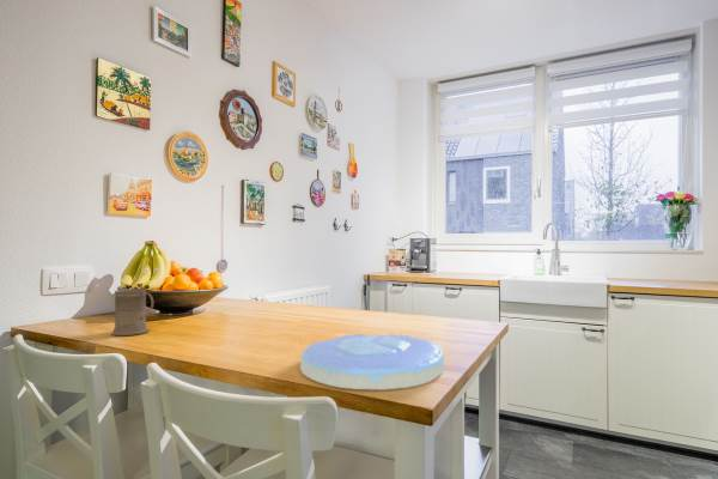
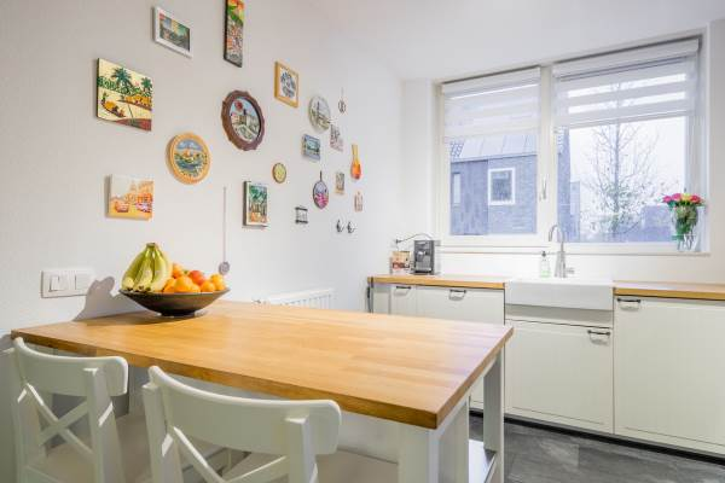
- mug (134, 311)
- plate (371, 353)
